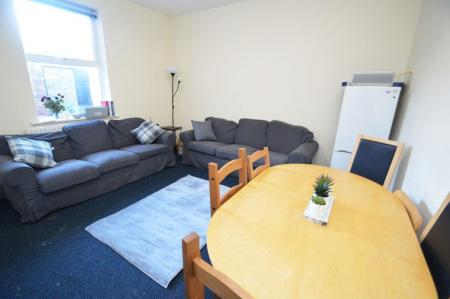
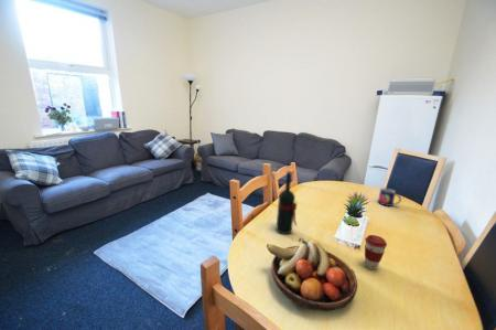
+ mug (389, 198)
+ fruit bowl (312, 267)
+ wine bottle (288, 202)
+ coffee cup (374, 252)
